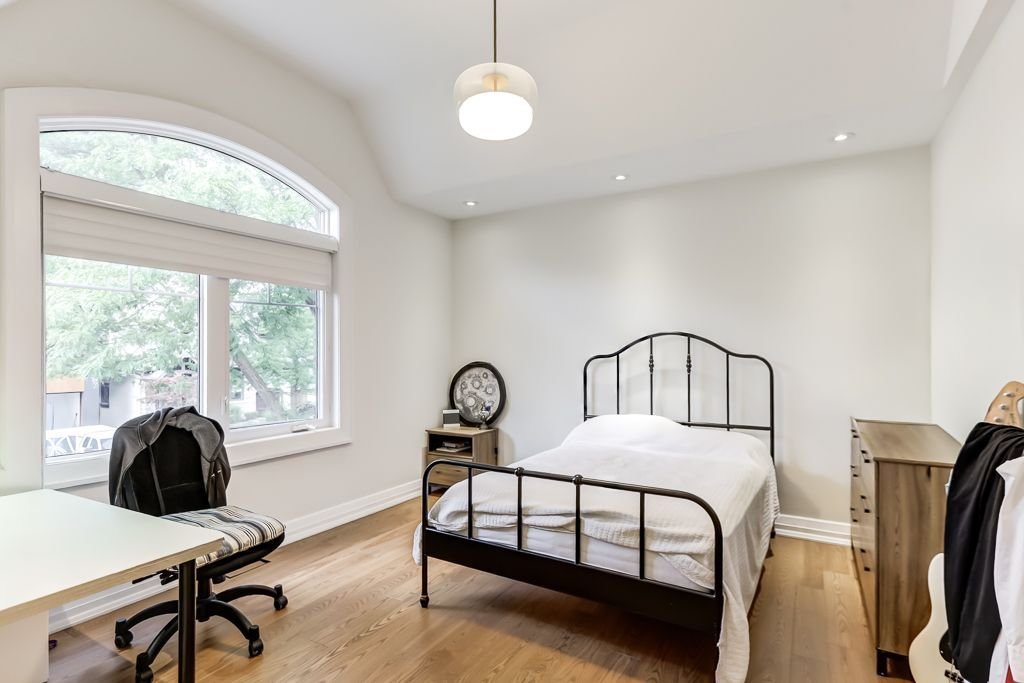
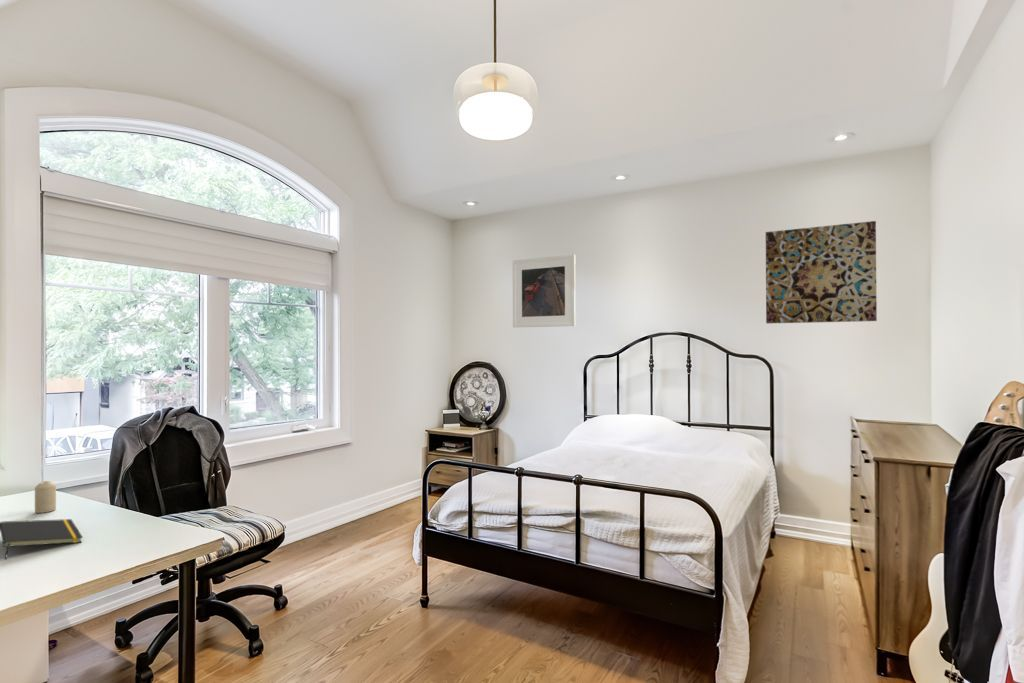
+ notepad (40, 531)
+ candle (45, 496)
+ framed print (543, 292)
+ wall art (818, 274)
